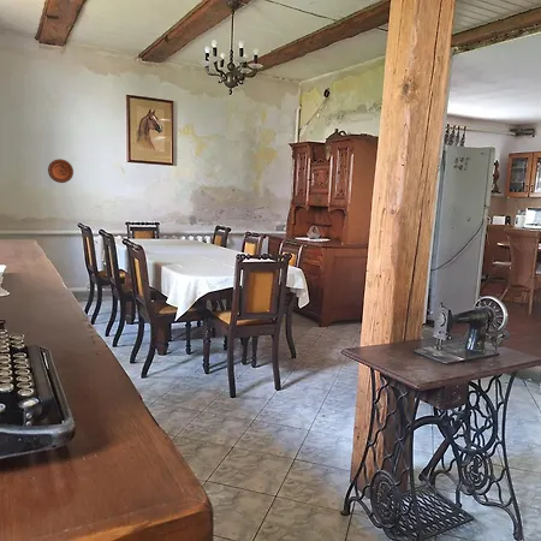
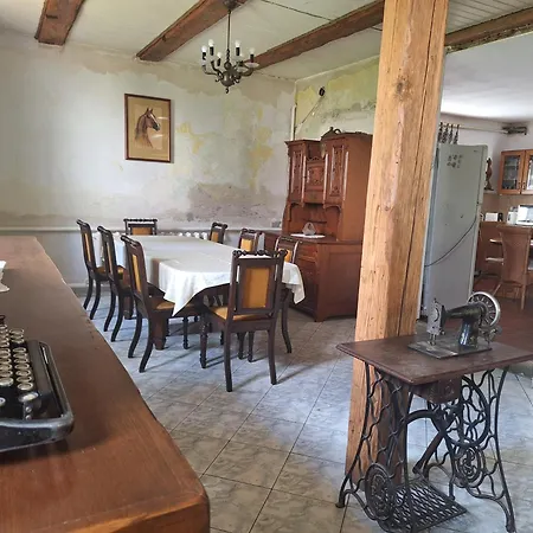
- decorative plate (60, 171)
